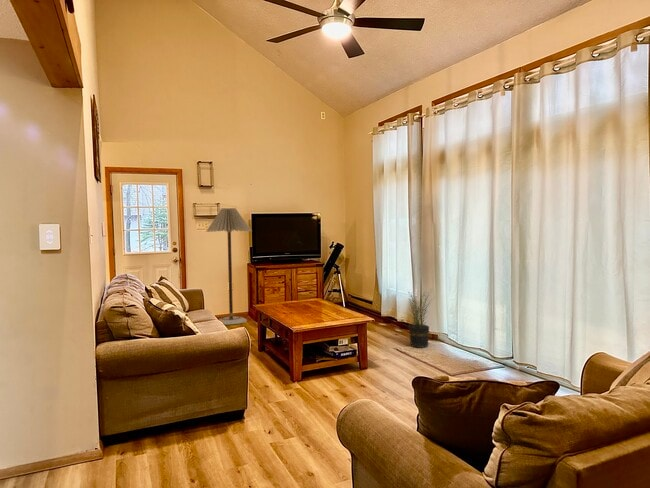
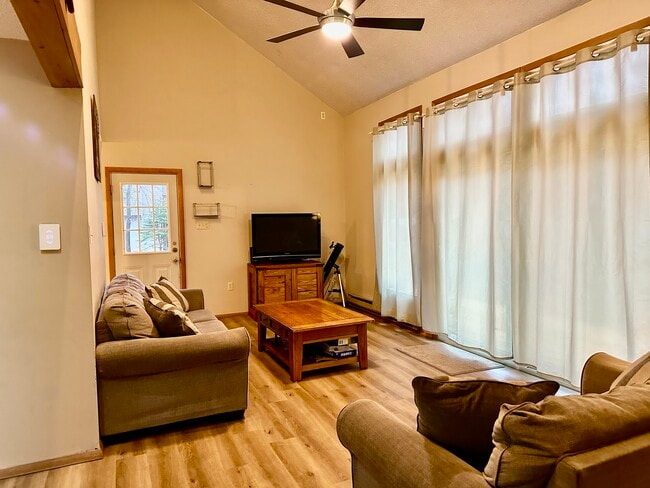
- potted plant (419, 316)
- floor lamp (229, 264)
